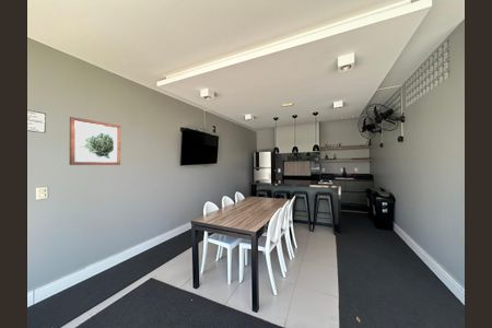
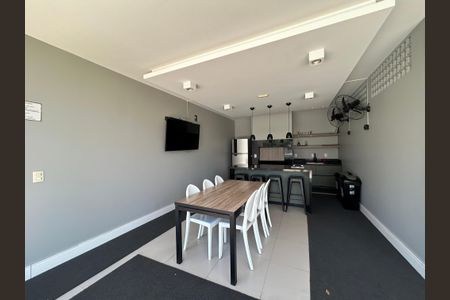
- wall art (97, 143)
